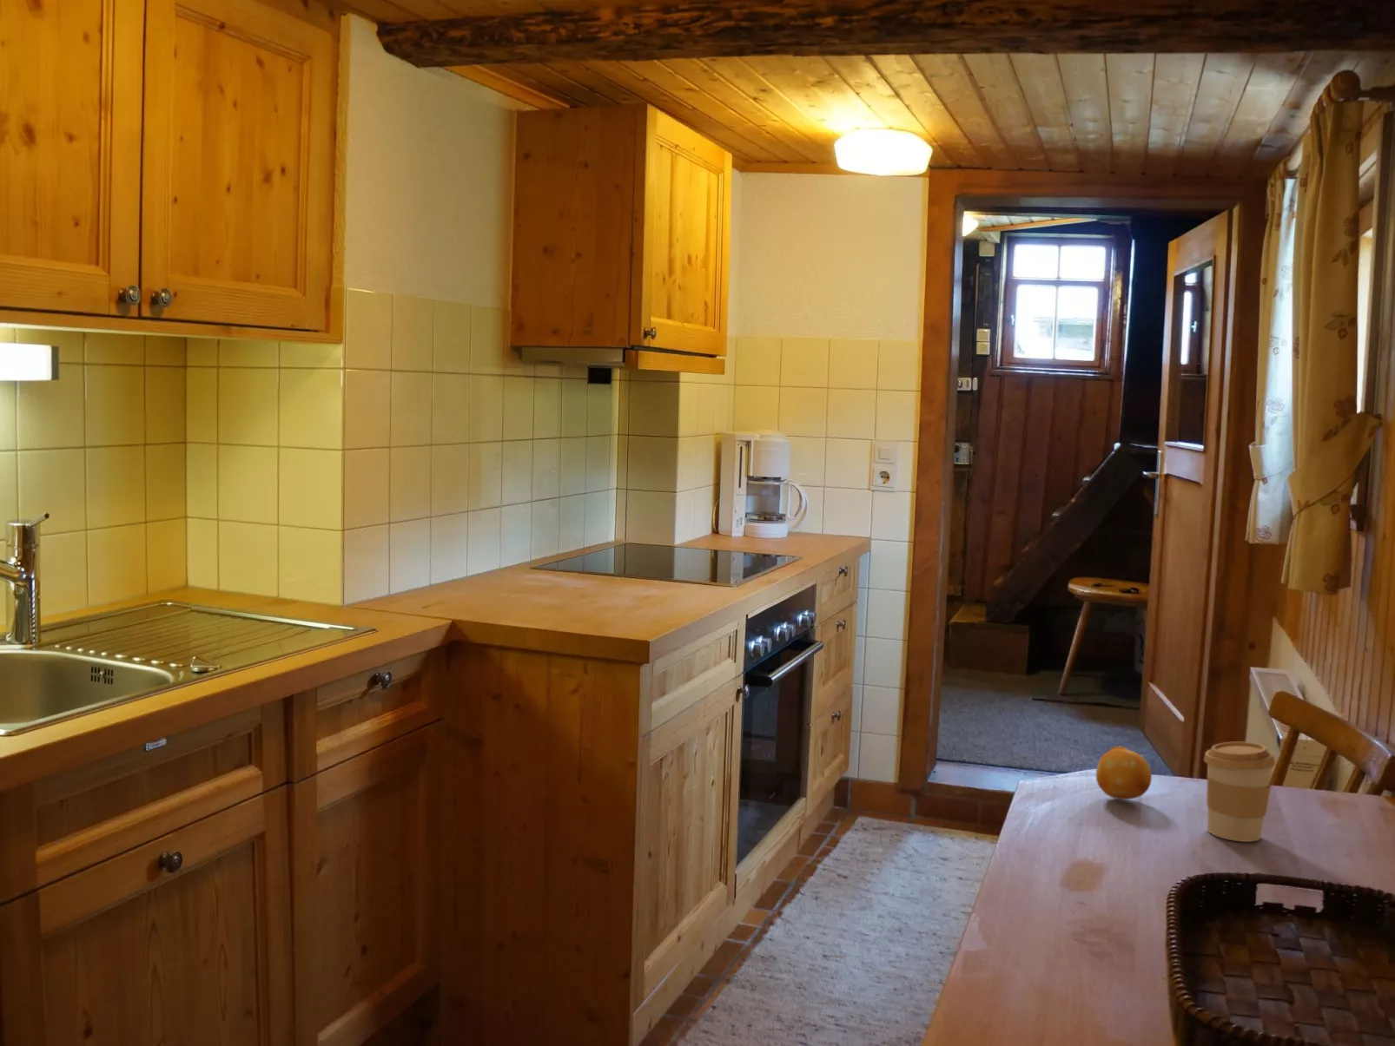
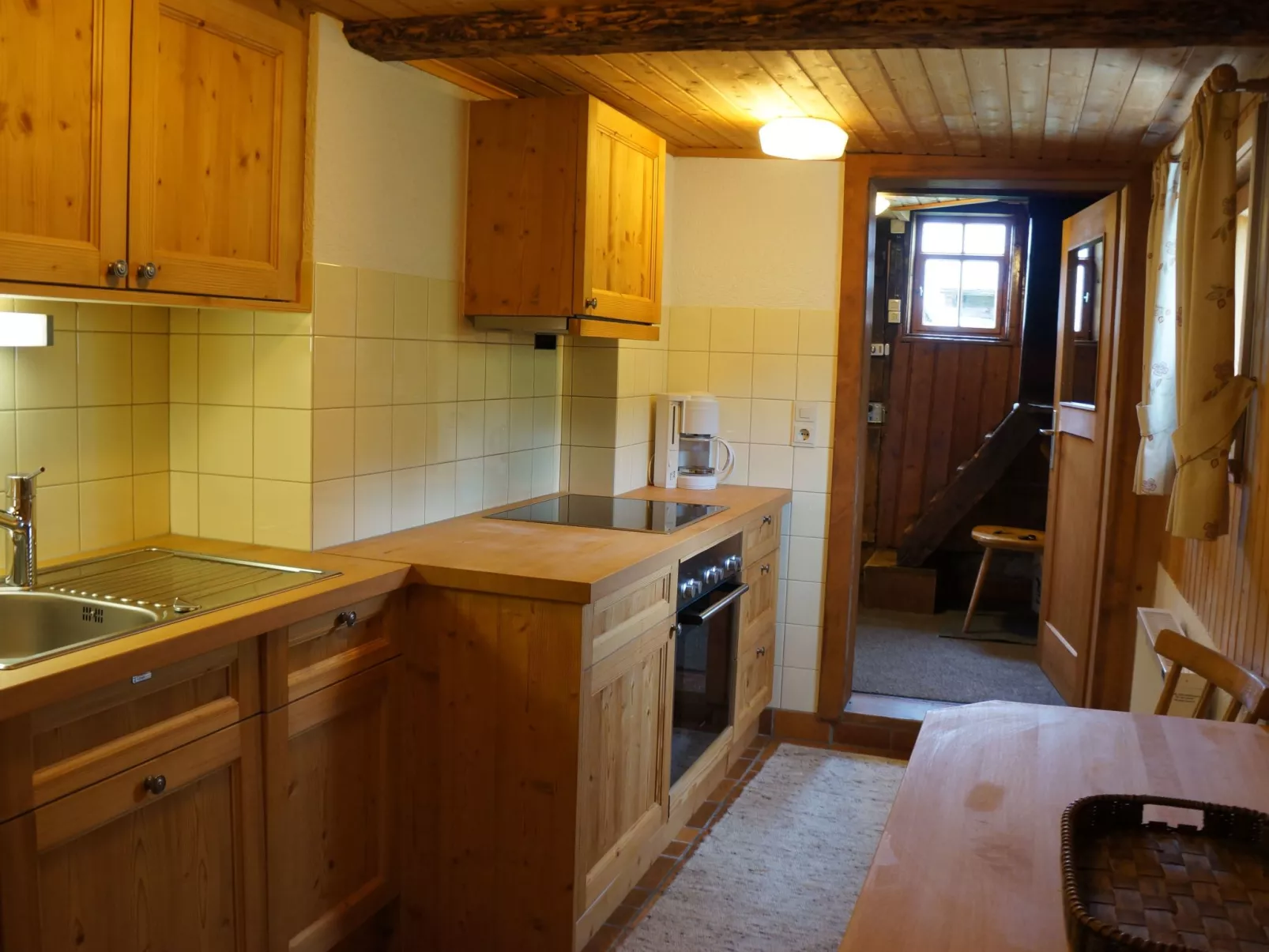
- fruit (1123, 775)
- coffee cup (1237, 789)
